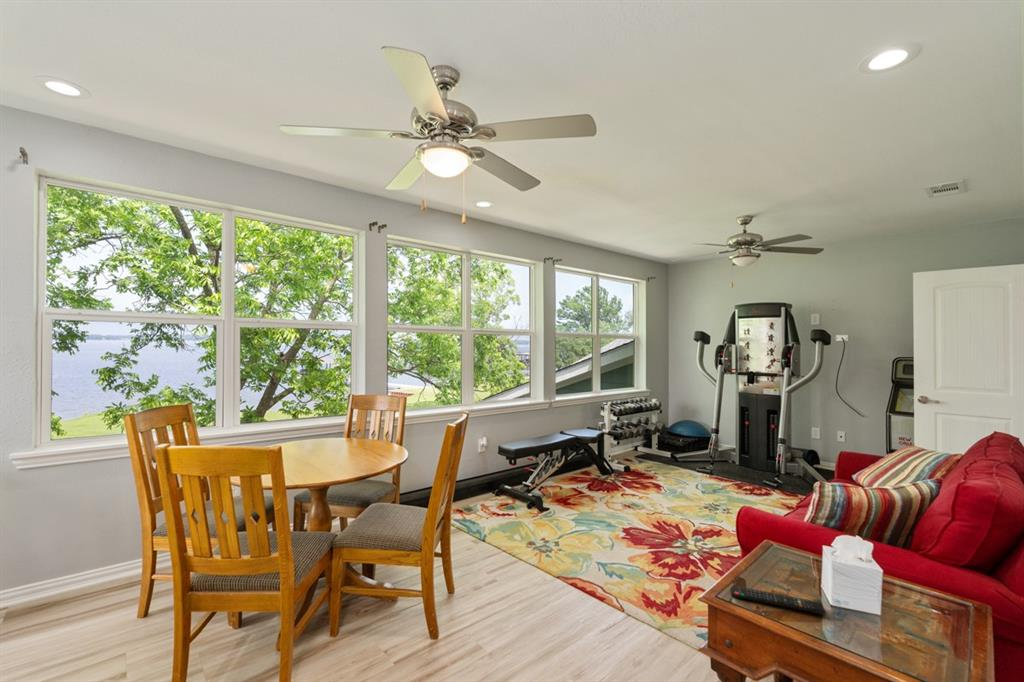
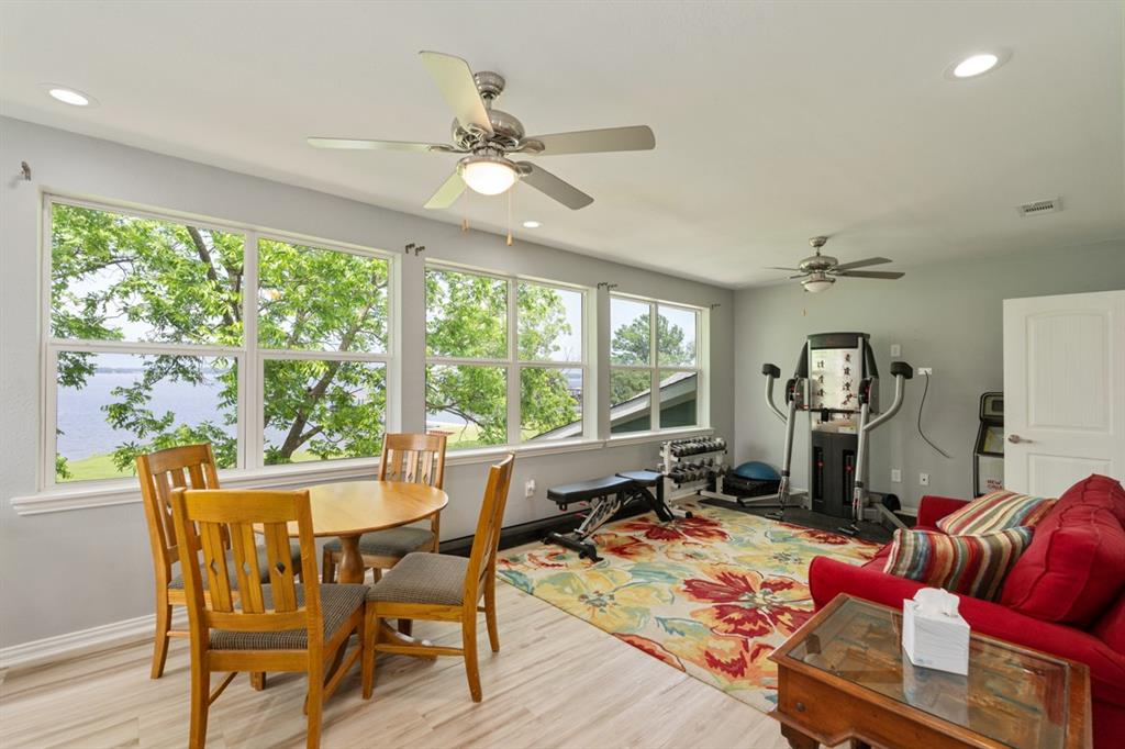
- remote control (775, 600)
